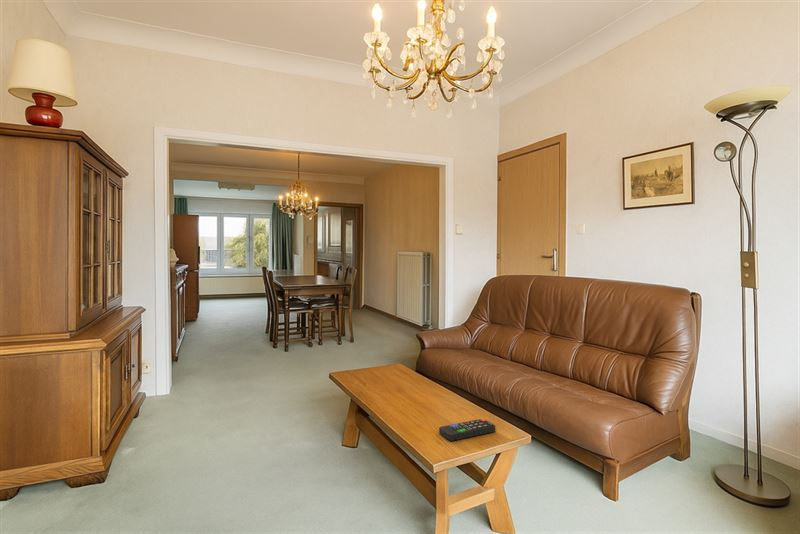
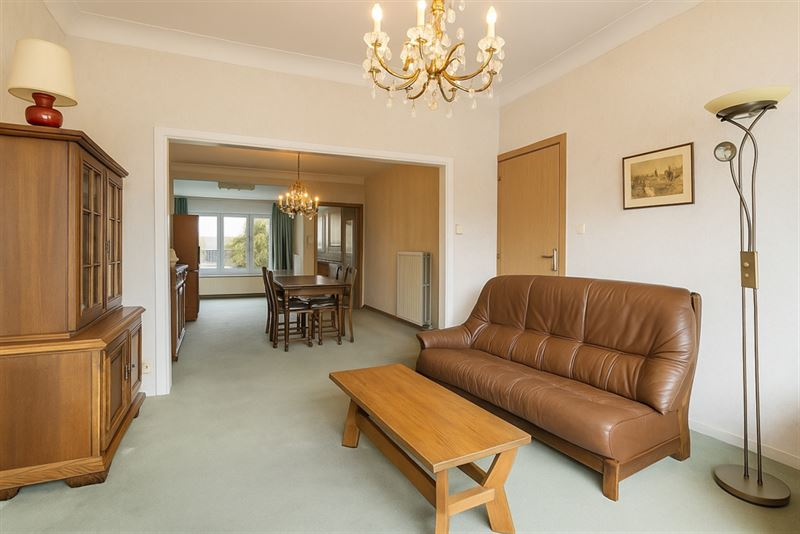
- remote control (467, 428)
